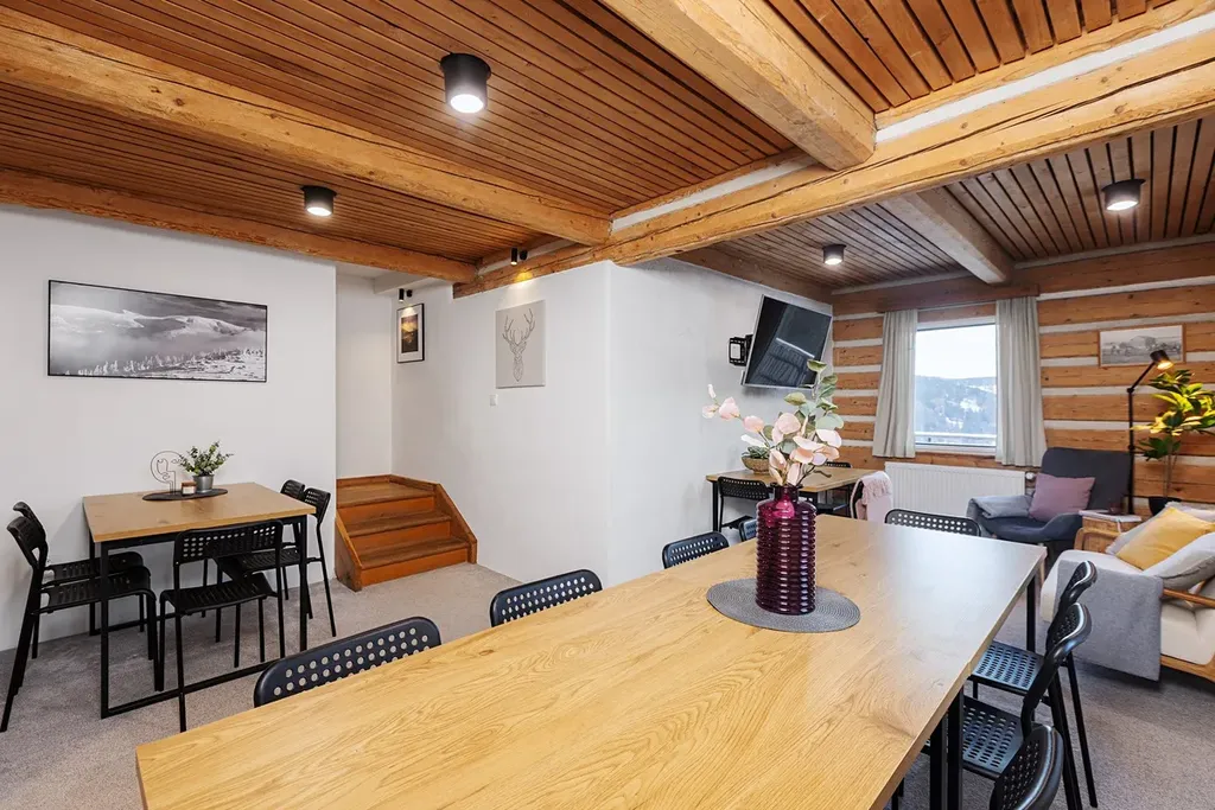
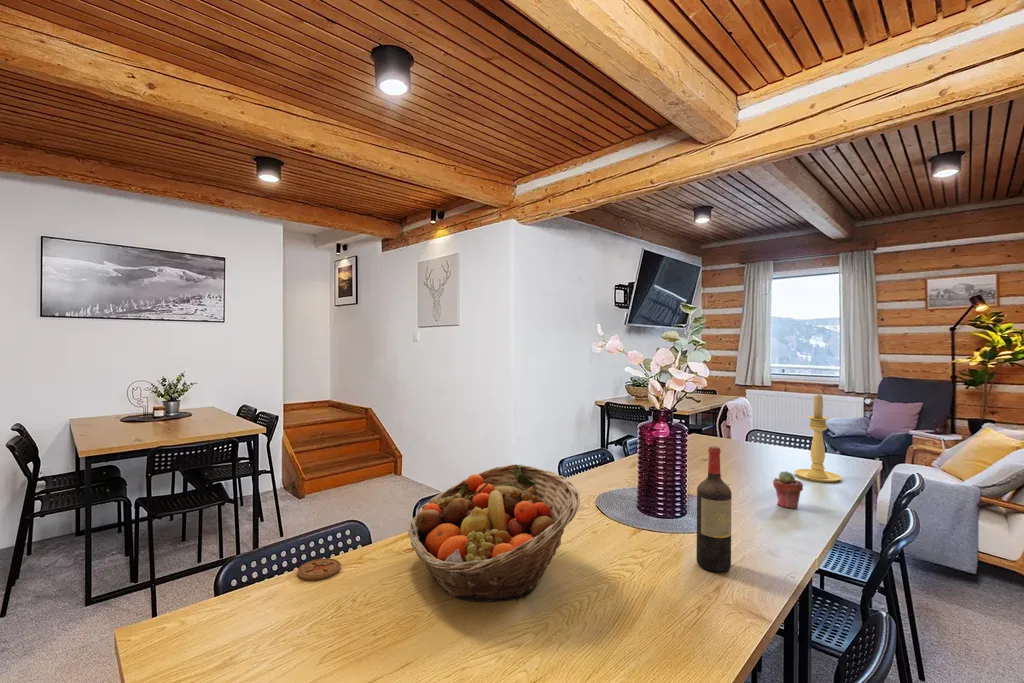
+ candle holder (817, 435)
+ wine bottle (713, 506)
+ potted succulent (787, 488)
+ coaster (319, 568)
+ fruit basket (492, 524)
